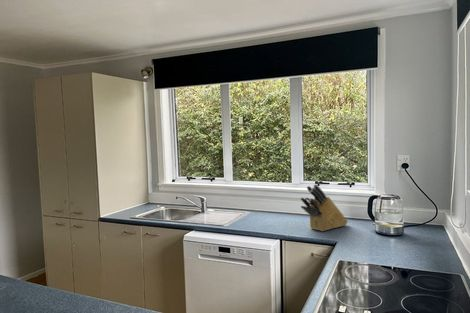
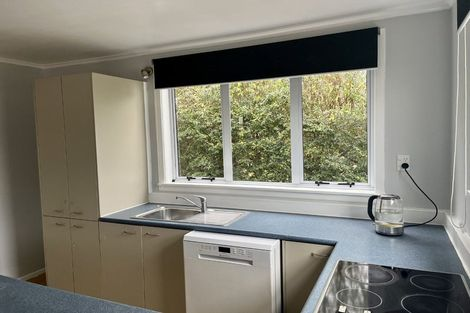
- knife block (324, 205)
